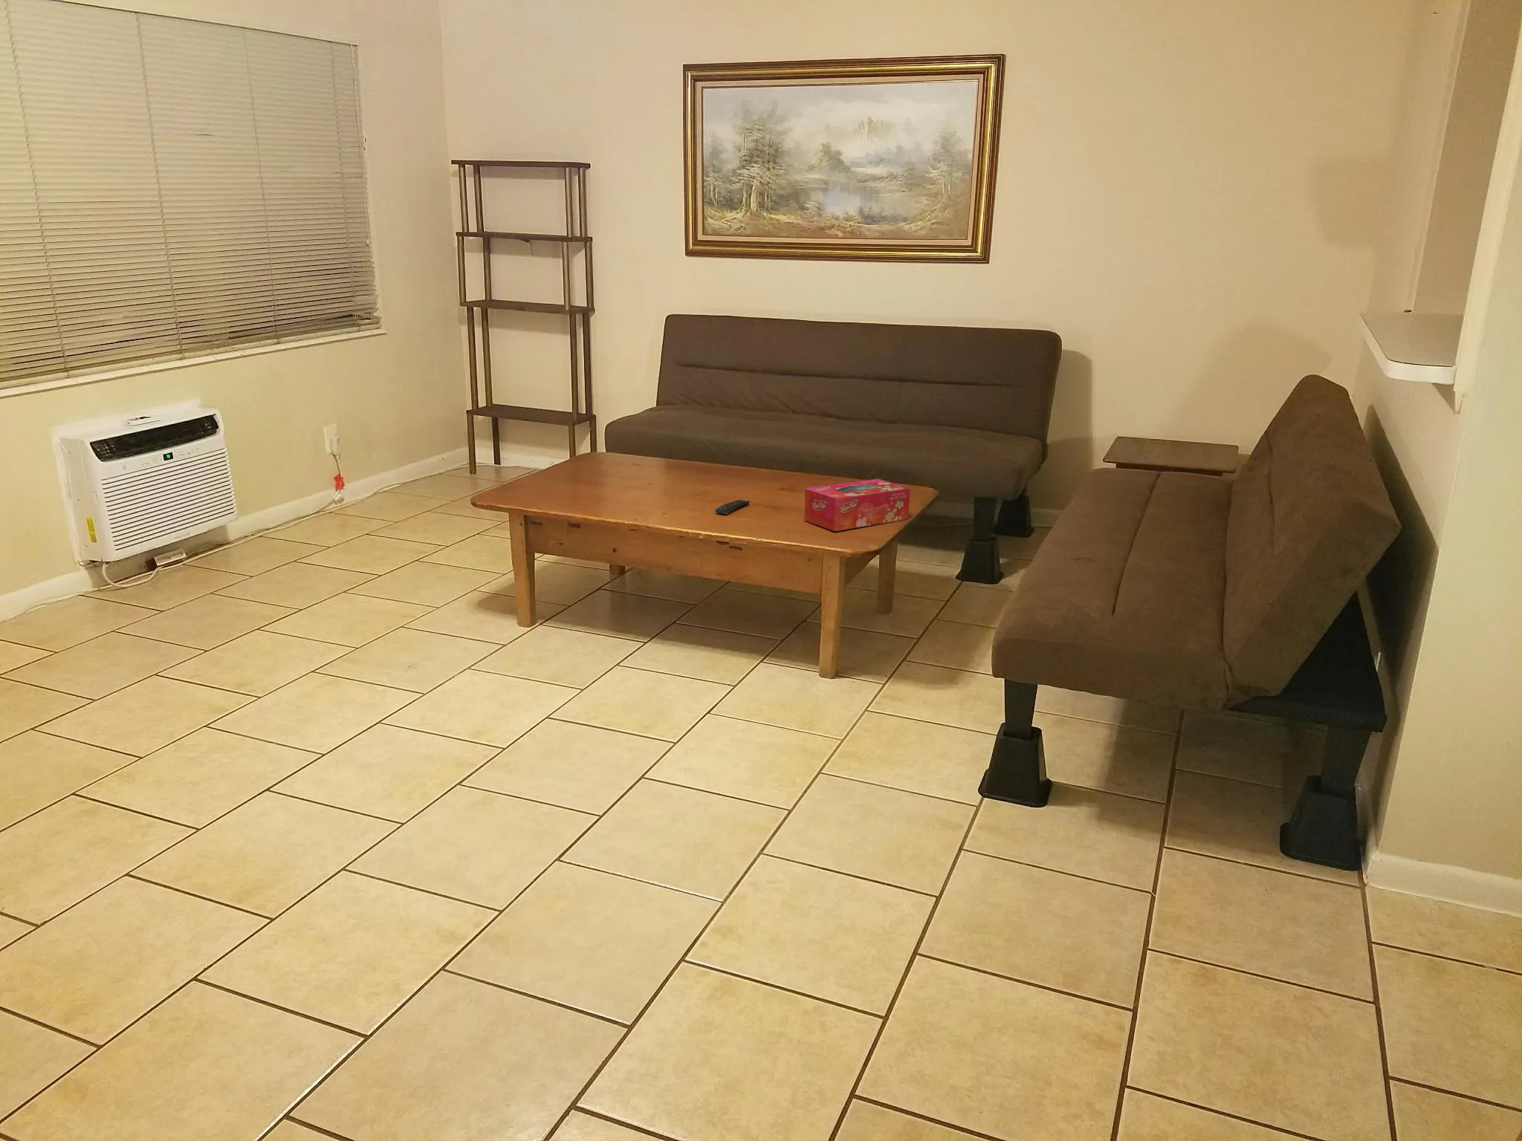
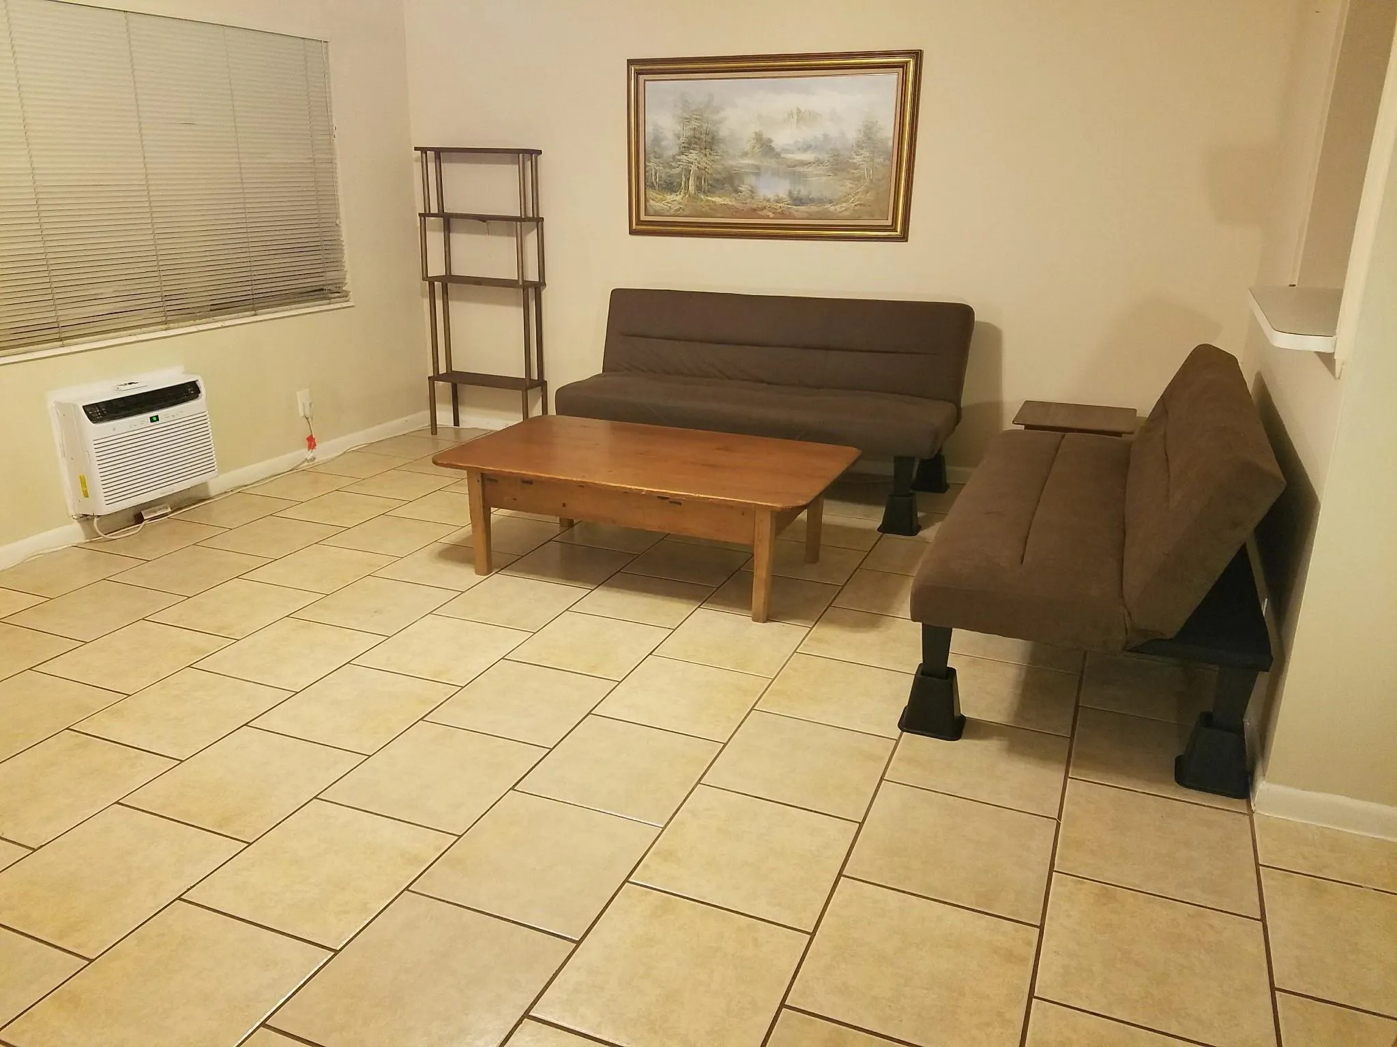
- tissue box (857, 503)
- remote control (733, 505)
